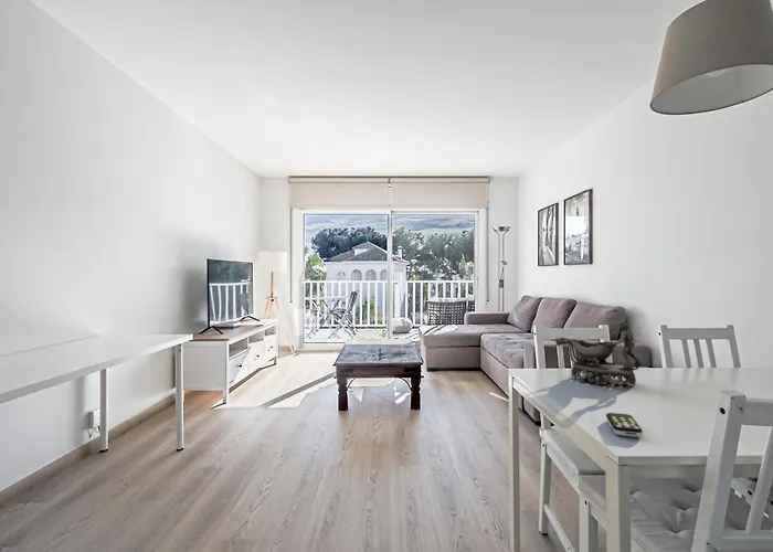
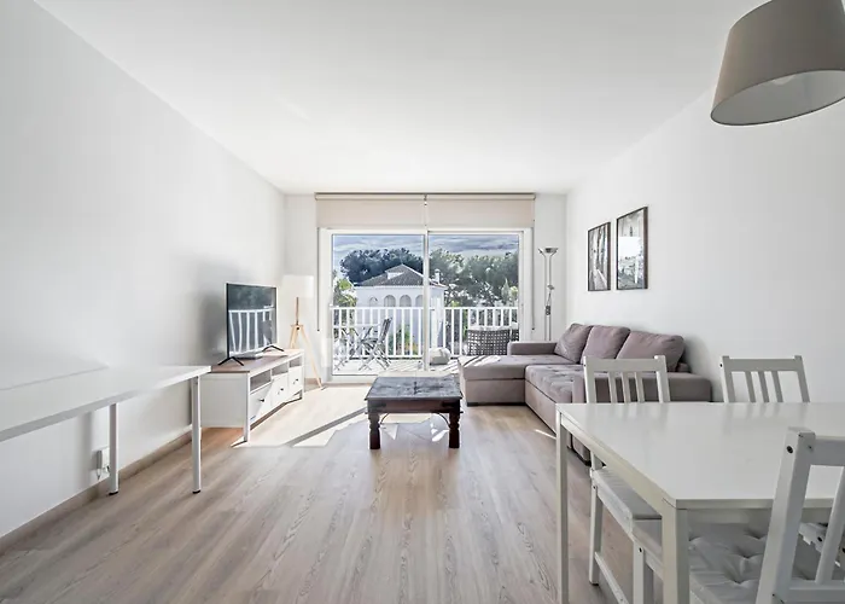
- decorative bowl (595, 349)
- remote control (623, 423)
